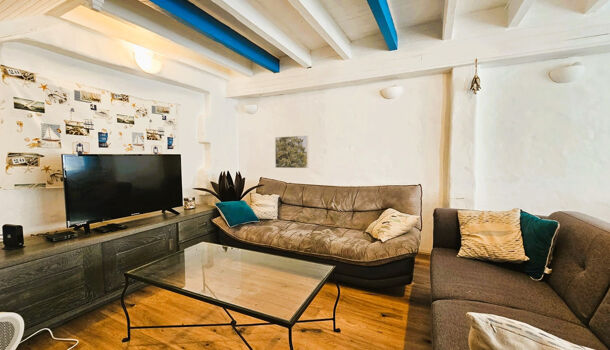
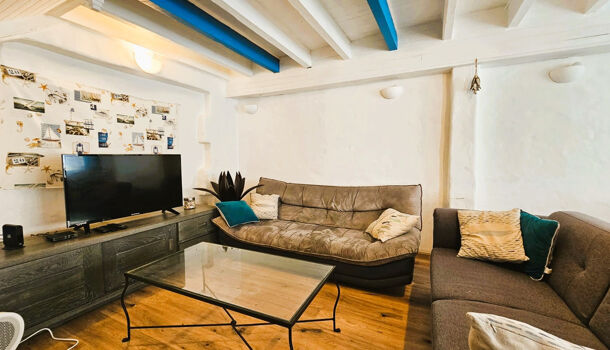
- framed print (291, 152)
